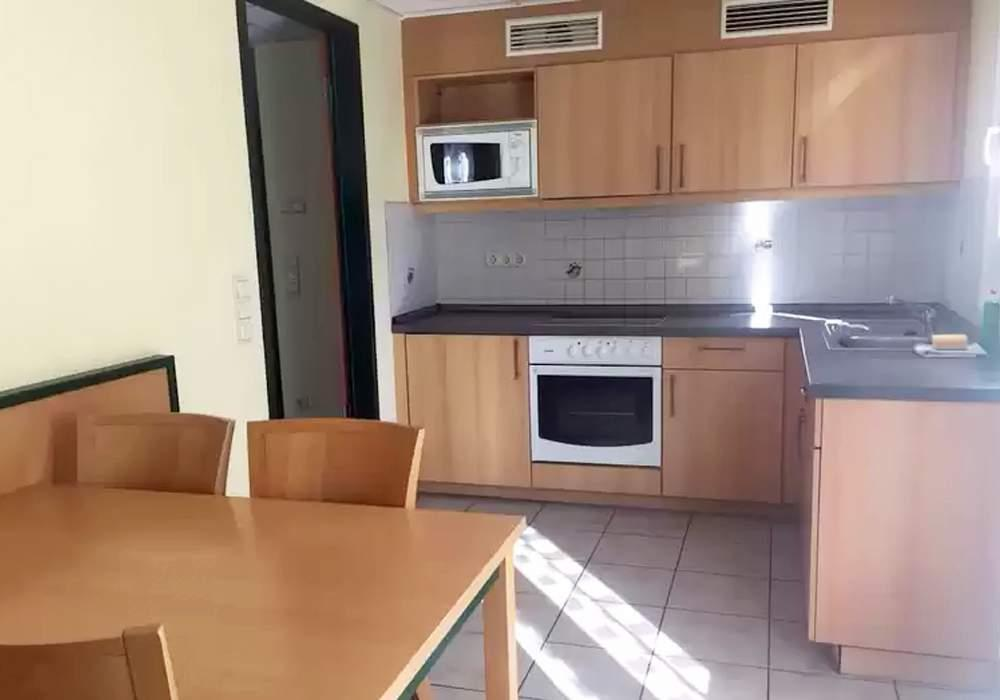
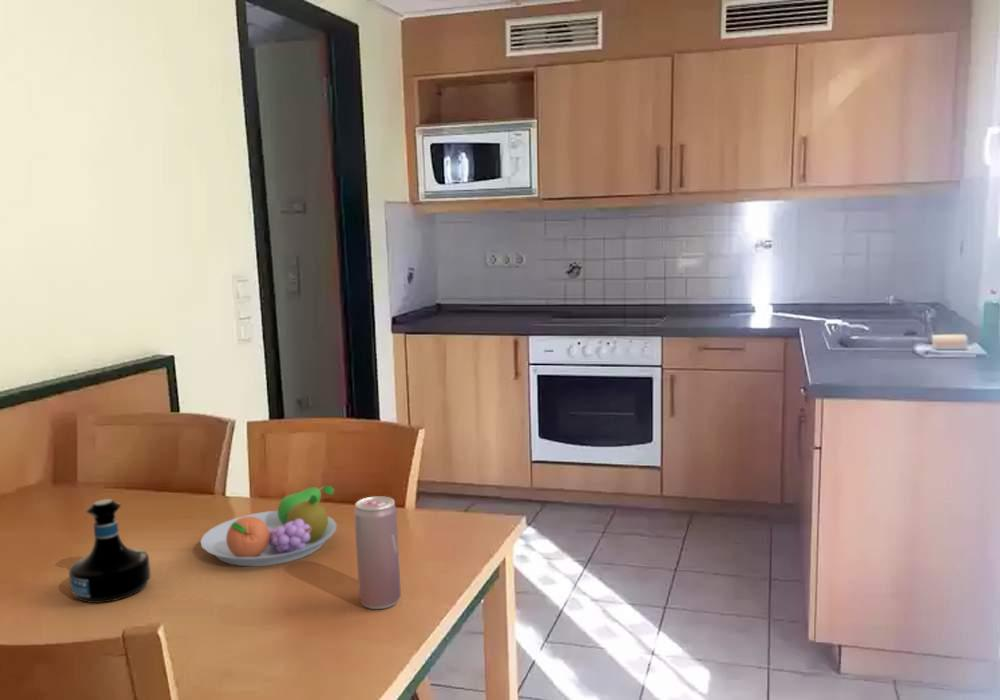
+ fruit bowl (274, 519)
+ beverage can (377, 552)
+ tequila bottle (107, 545)
